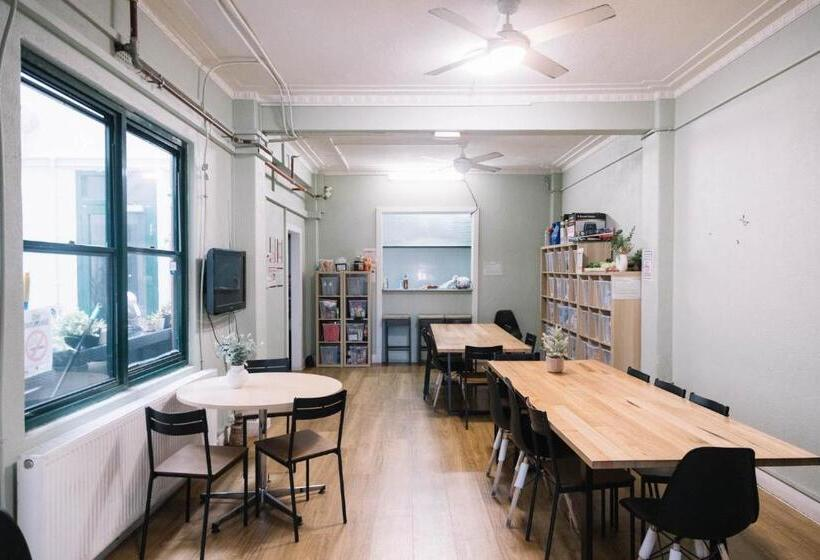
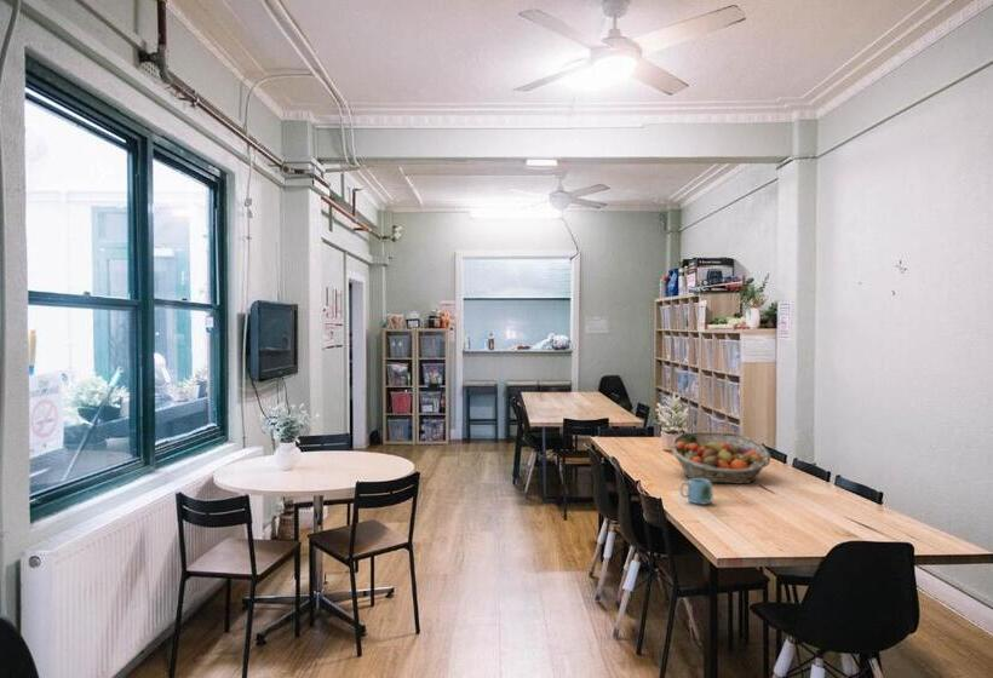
+ fruit basket (718, 456)
+ mug (695, 490)
